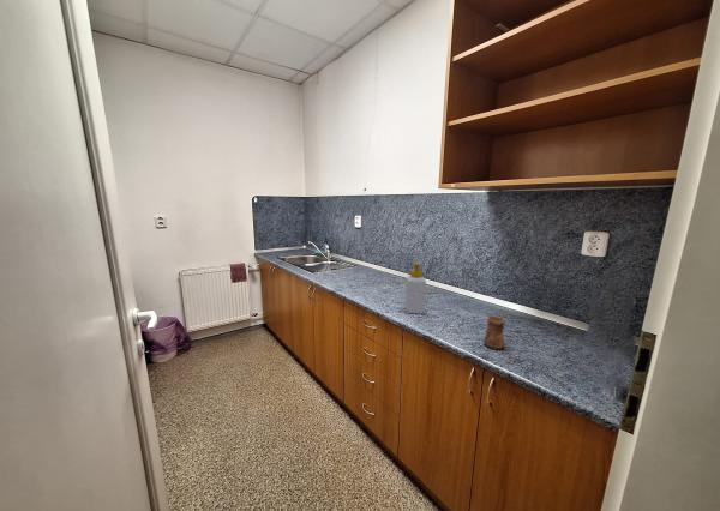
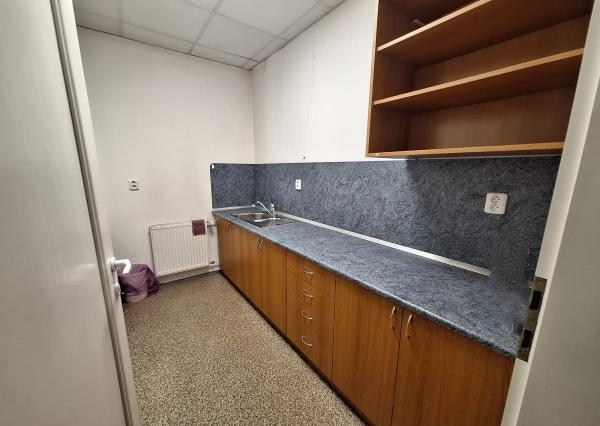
- cup (494, 332)
- soap bottle (415, 287)
